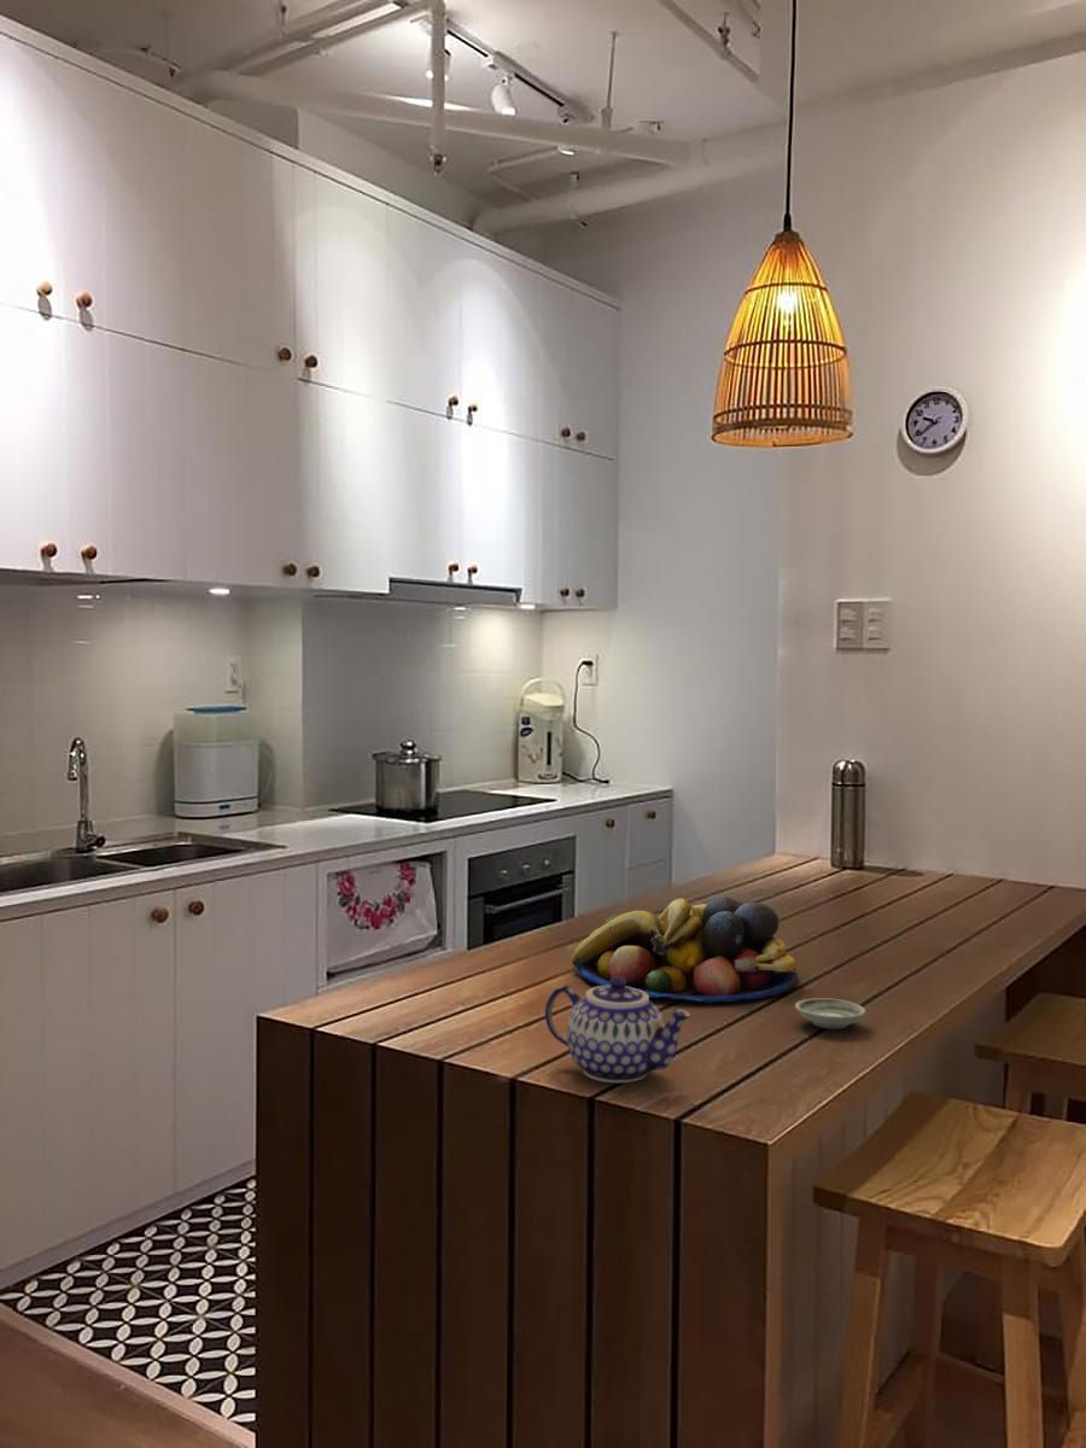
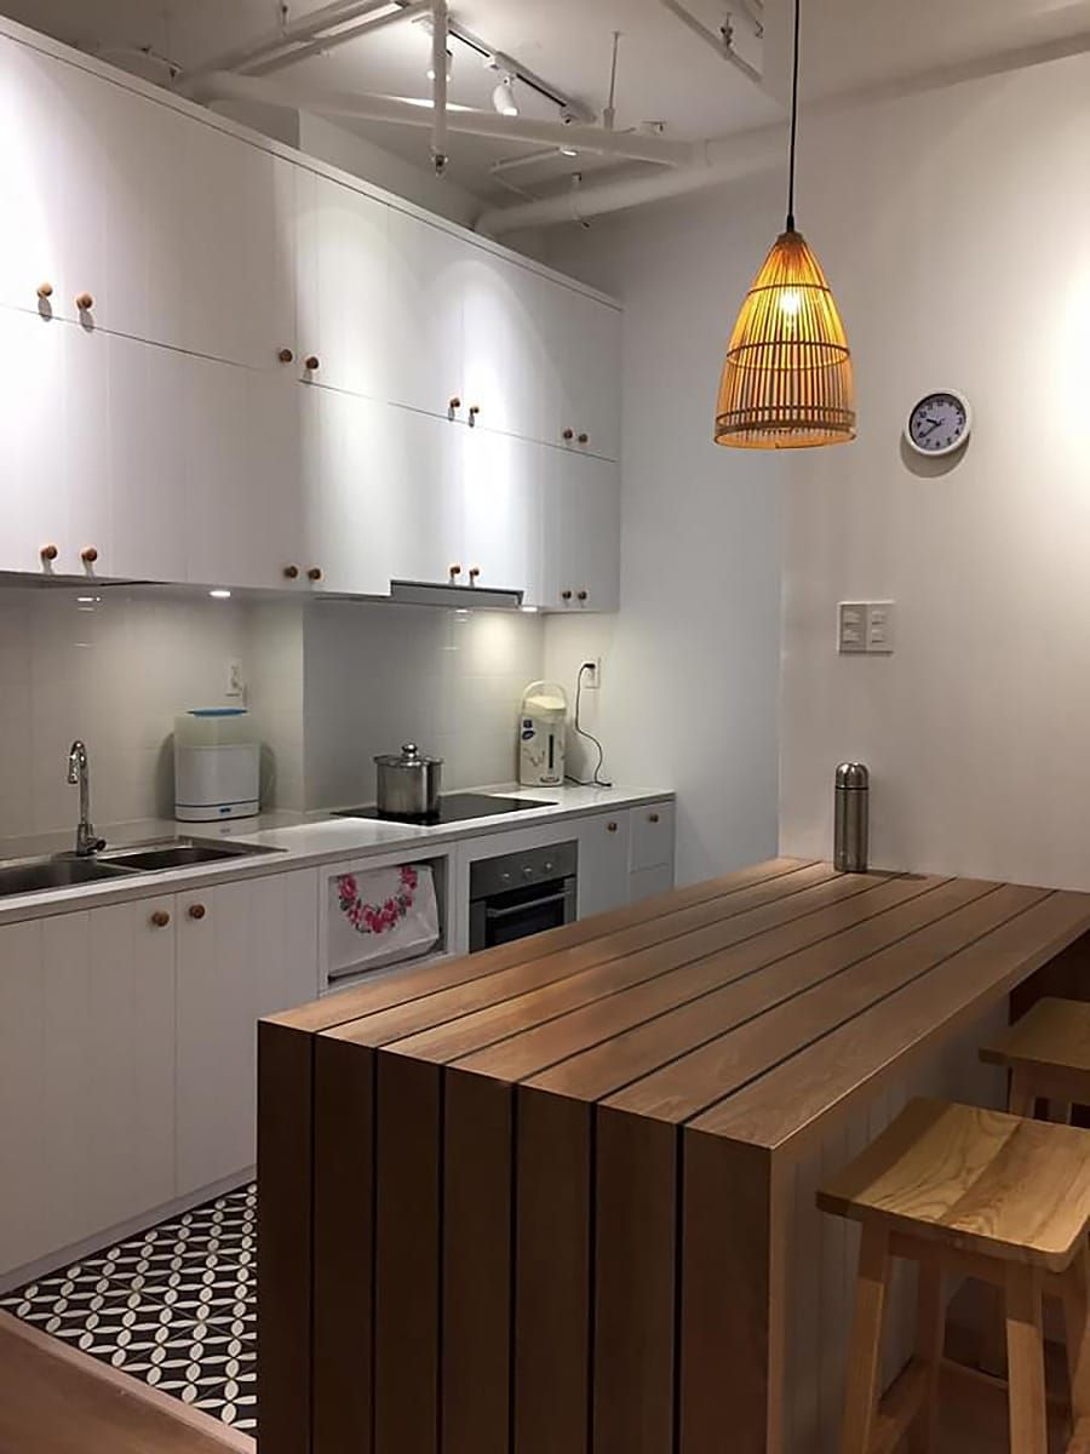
- saucer (829, 1015)
- fruit bowl (687, 934)
- teapot (615, 1023)
